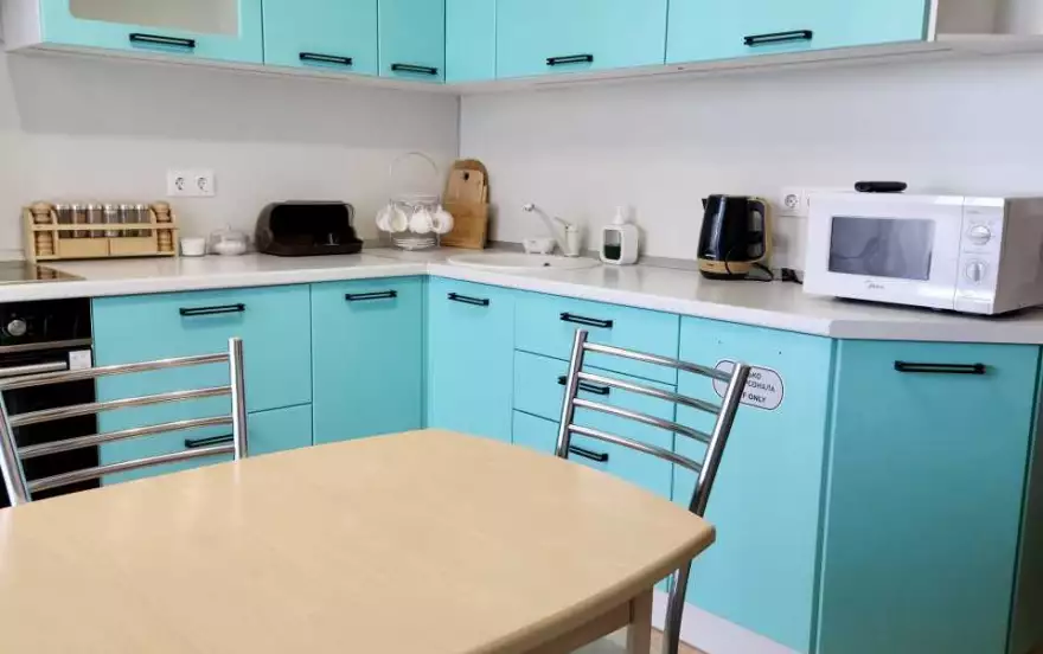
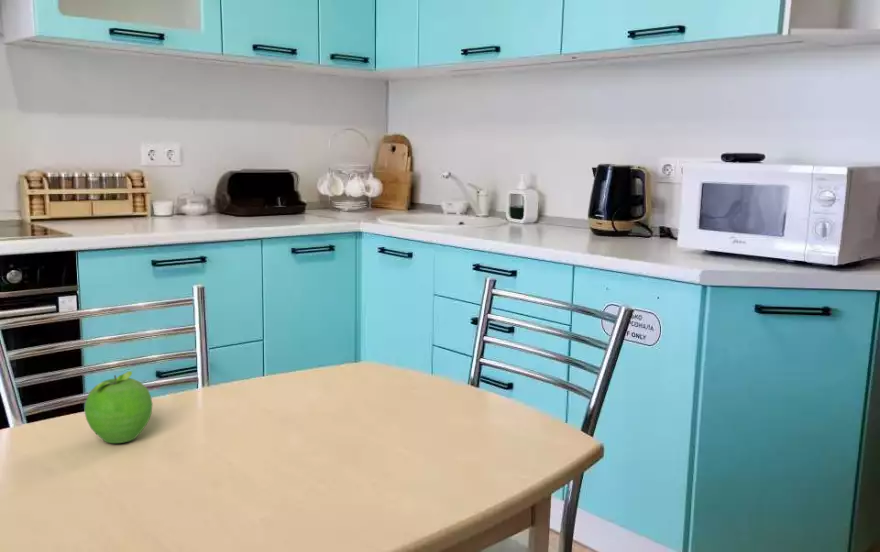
+ fruit (119, 406)
